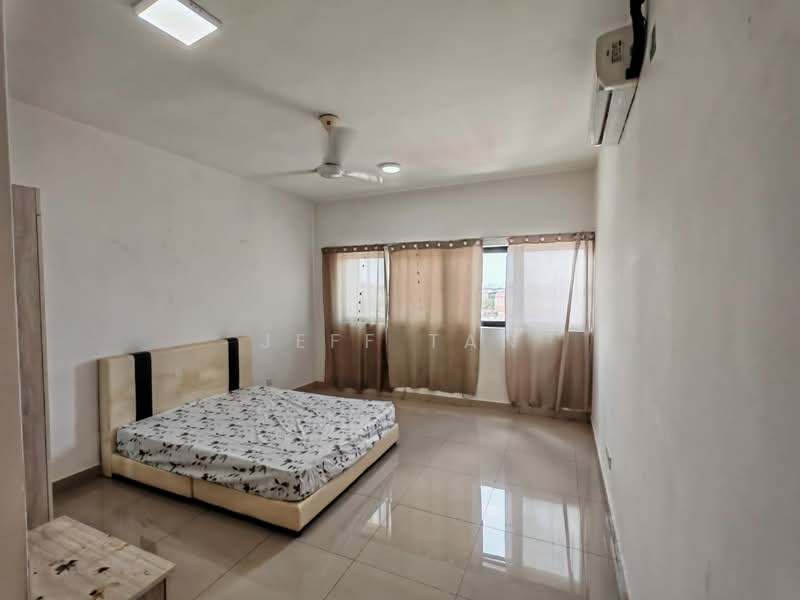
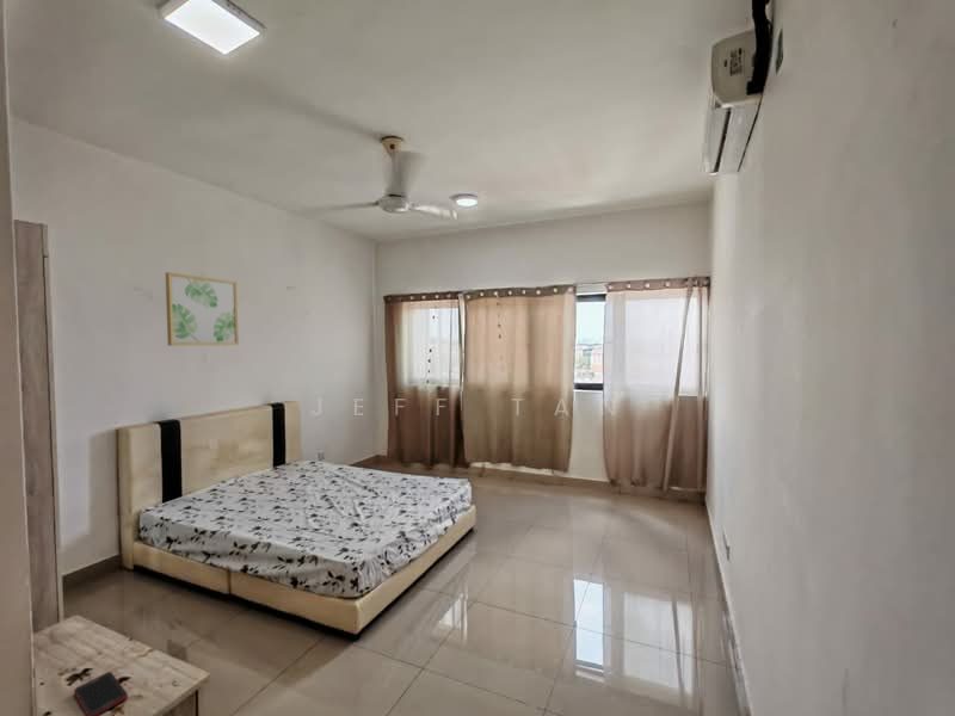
+ wall art (204, 311)
+ cell phone (100, 693)
